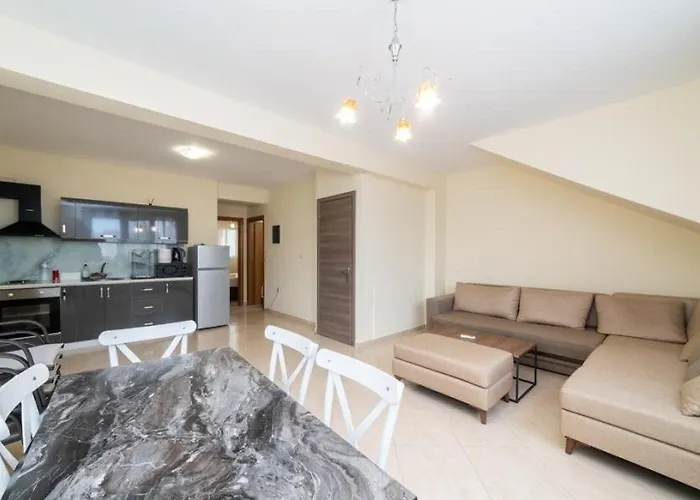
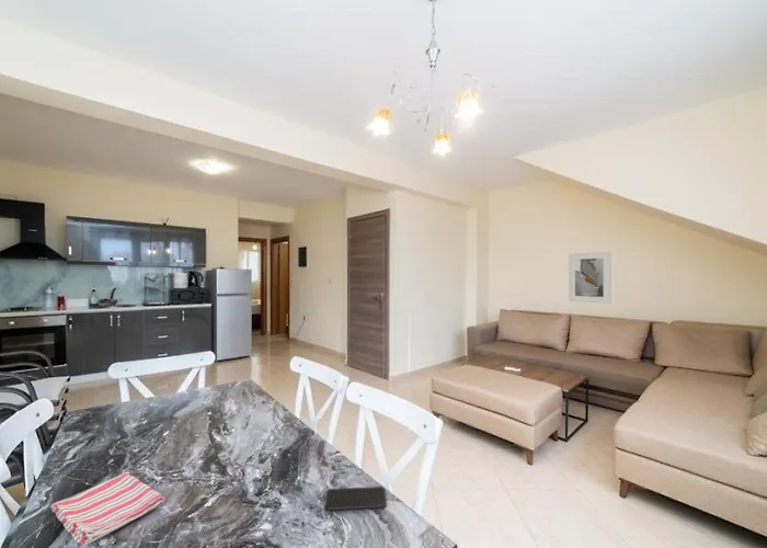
+ smartphone (355, 498)
+ dish towel (108, 501)
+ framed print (588, 277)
